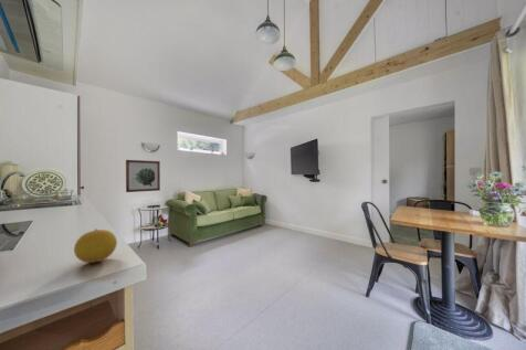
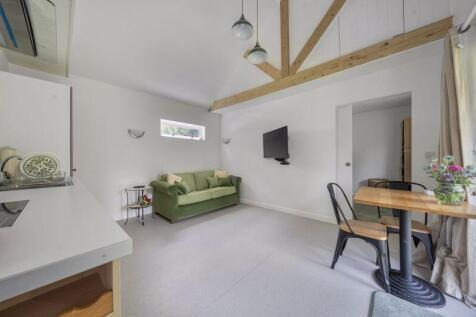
- wall art (144, 176)
- fruit (96, 245)
